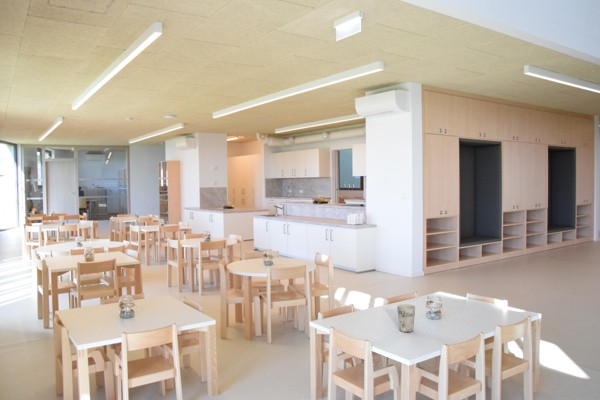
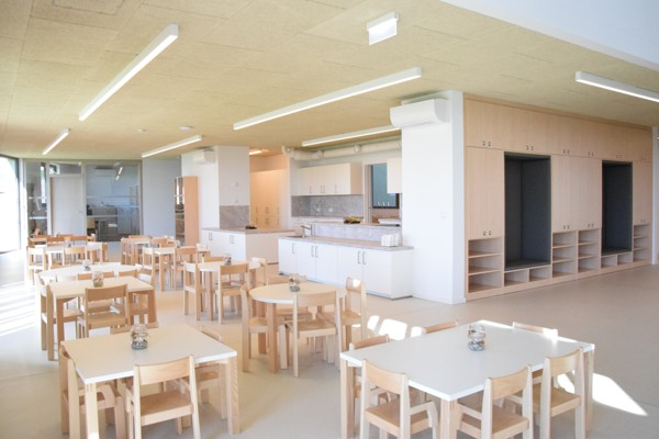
- cup (406, 318)
